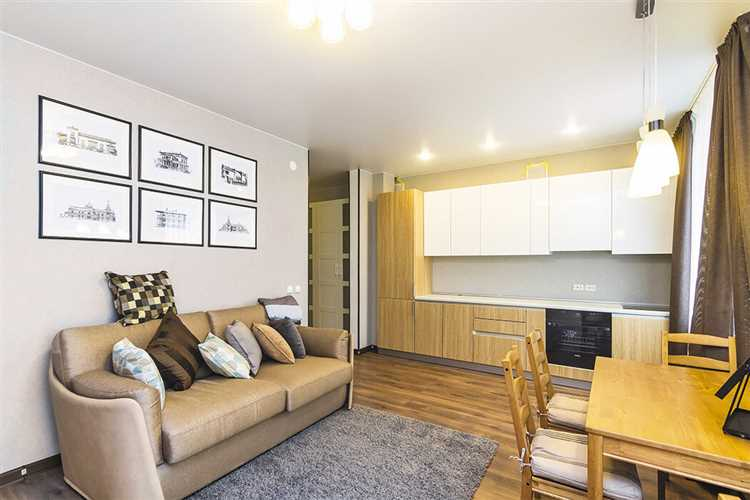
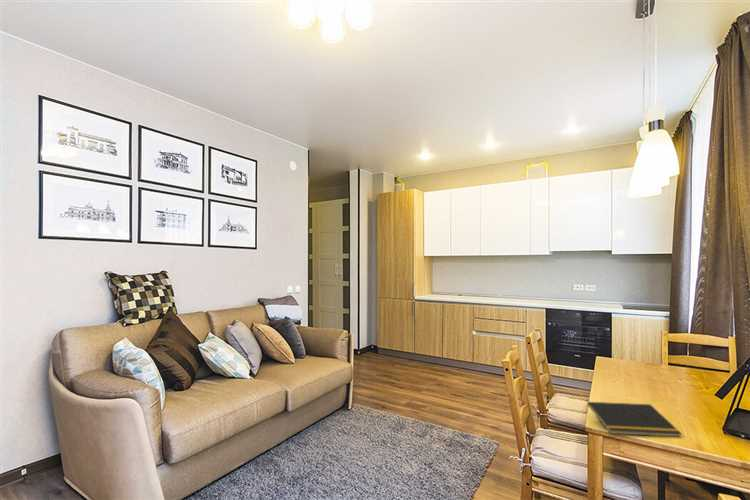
+ notepad (631, 418)
